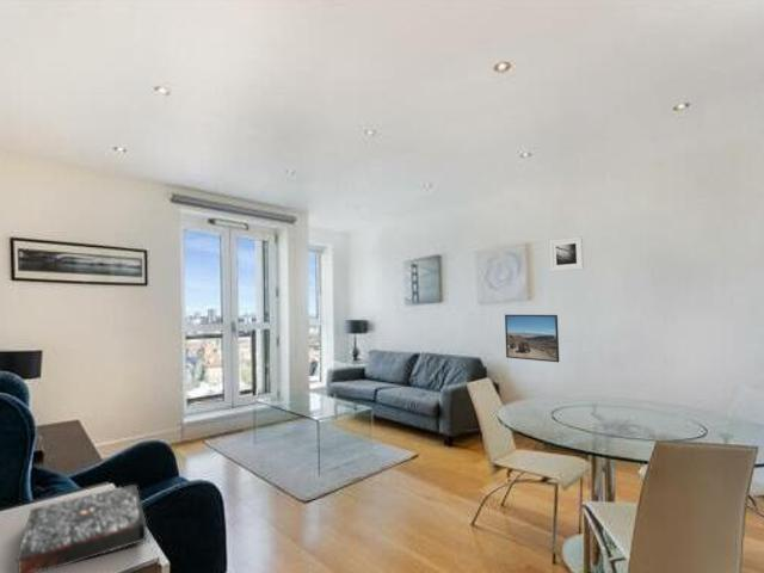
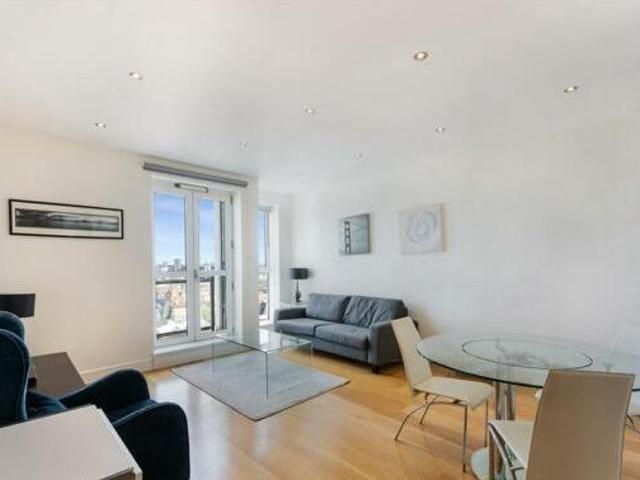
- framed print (566, 254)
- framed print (530, 337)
- book (86, 523)
